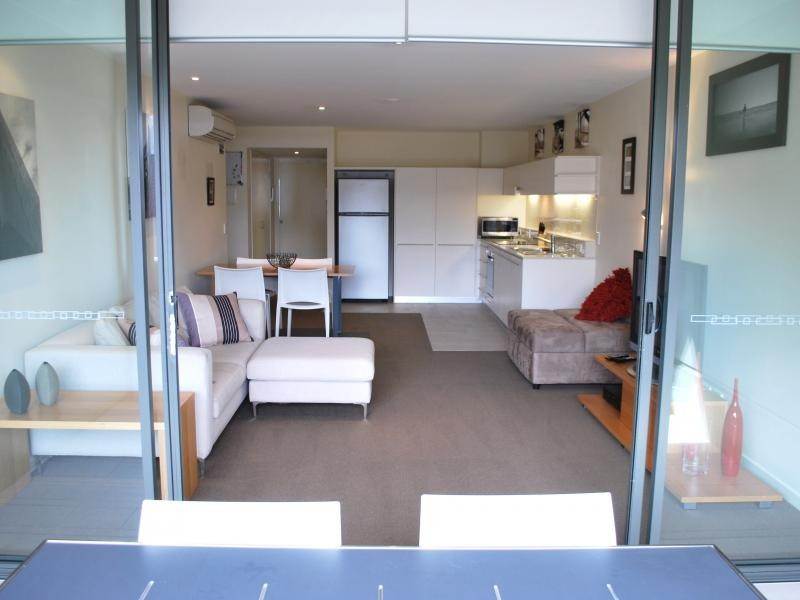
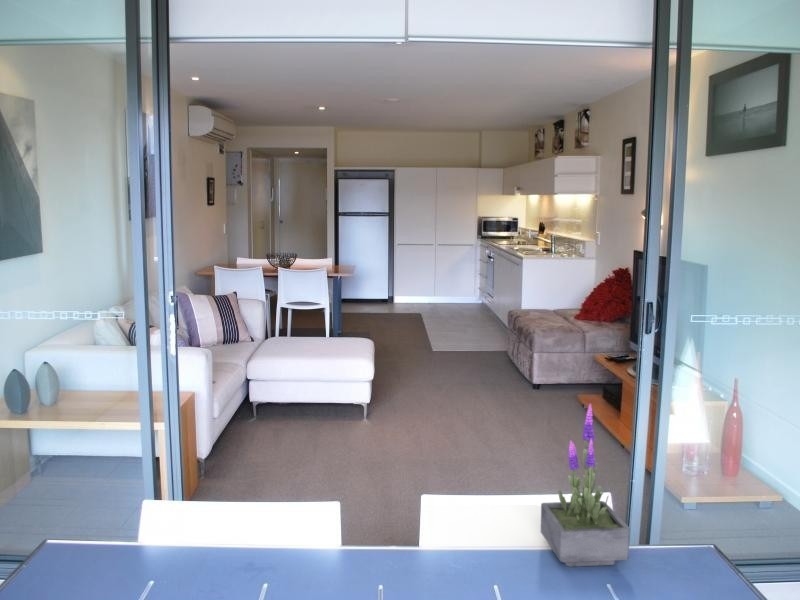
+ potted plant (585, 478)
